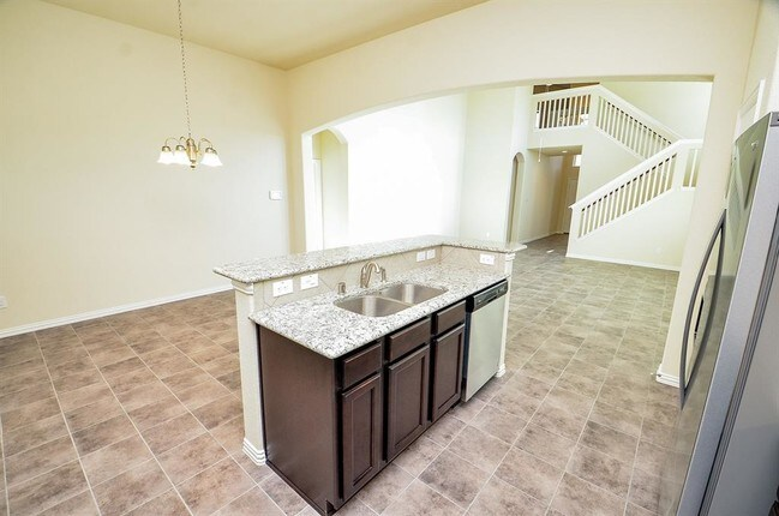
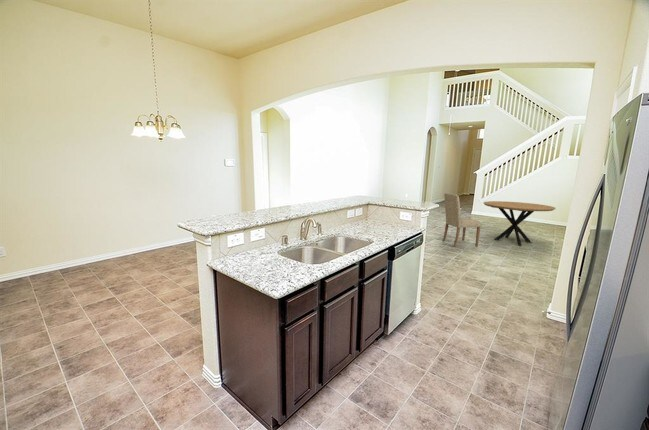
+ dining chair (461, 219)
+ dining table (514, 223)
